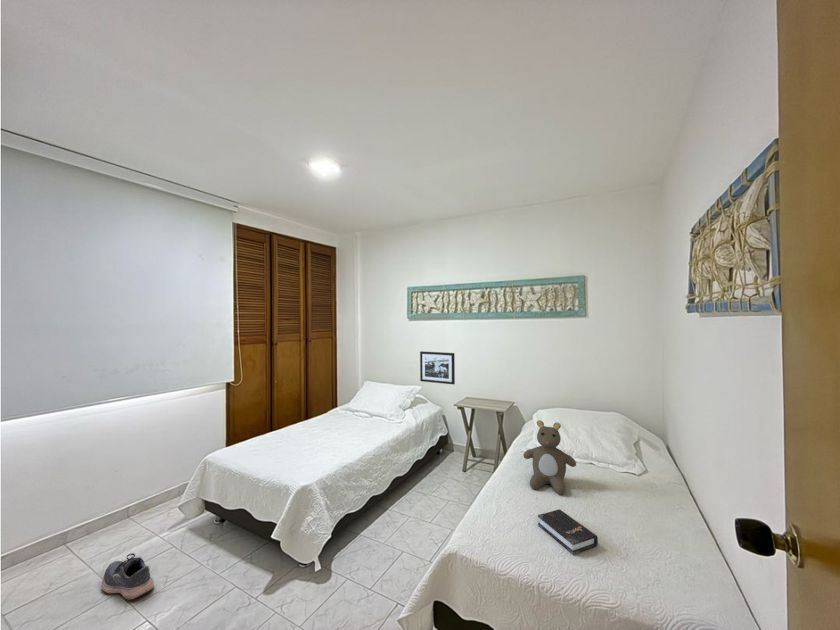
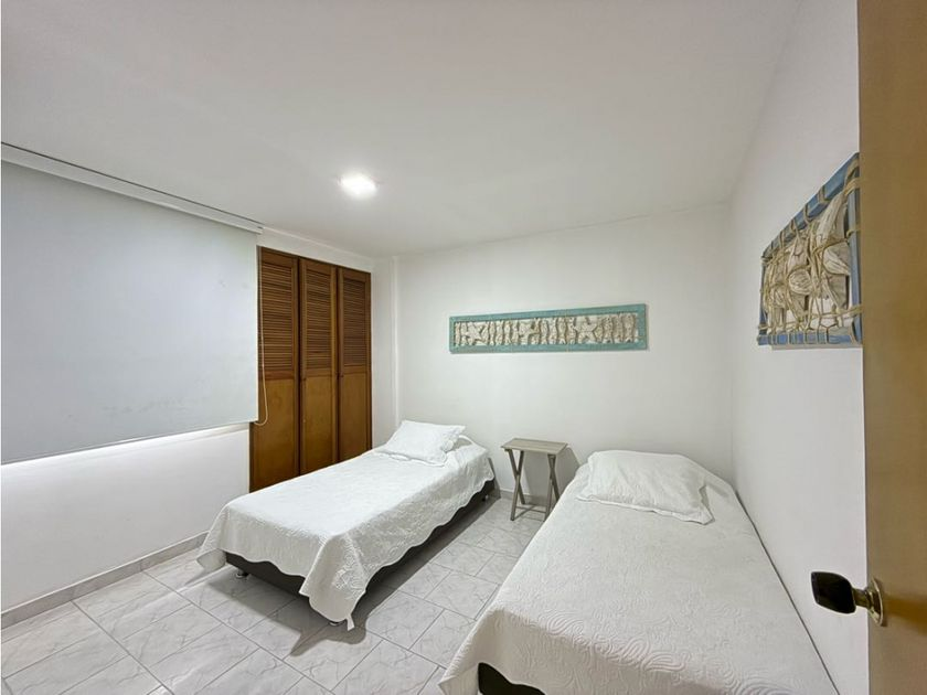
- hardback book (566, 529)
- picture frame (436, 367)
- teddy bear (548, 454)
- shoe (126, 569)
